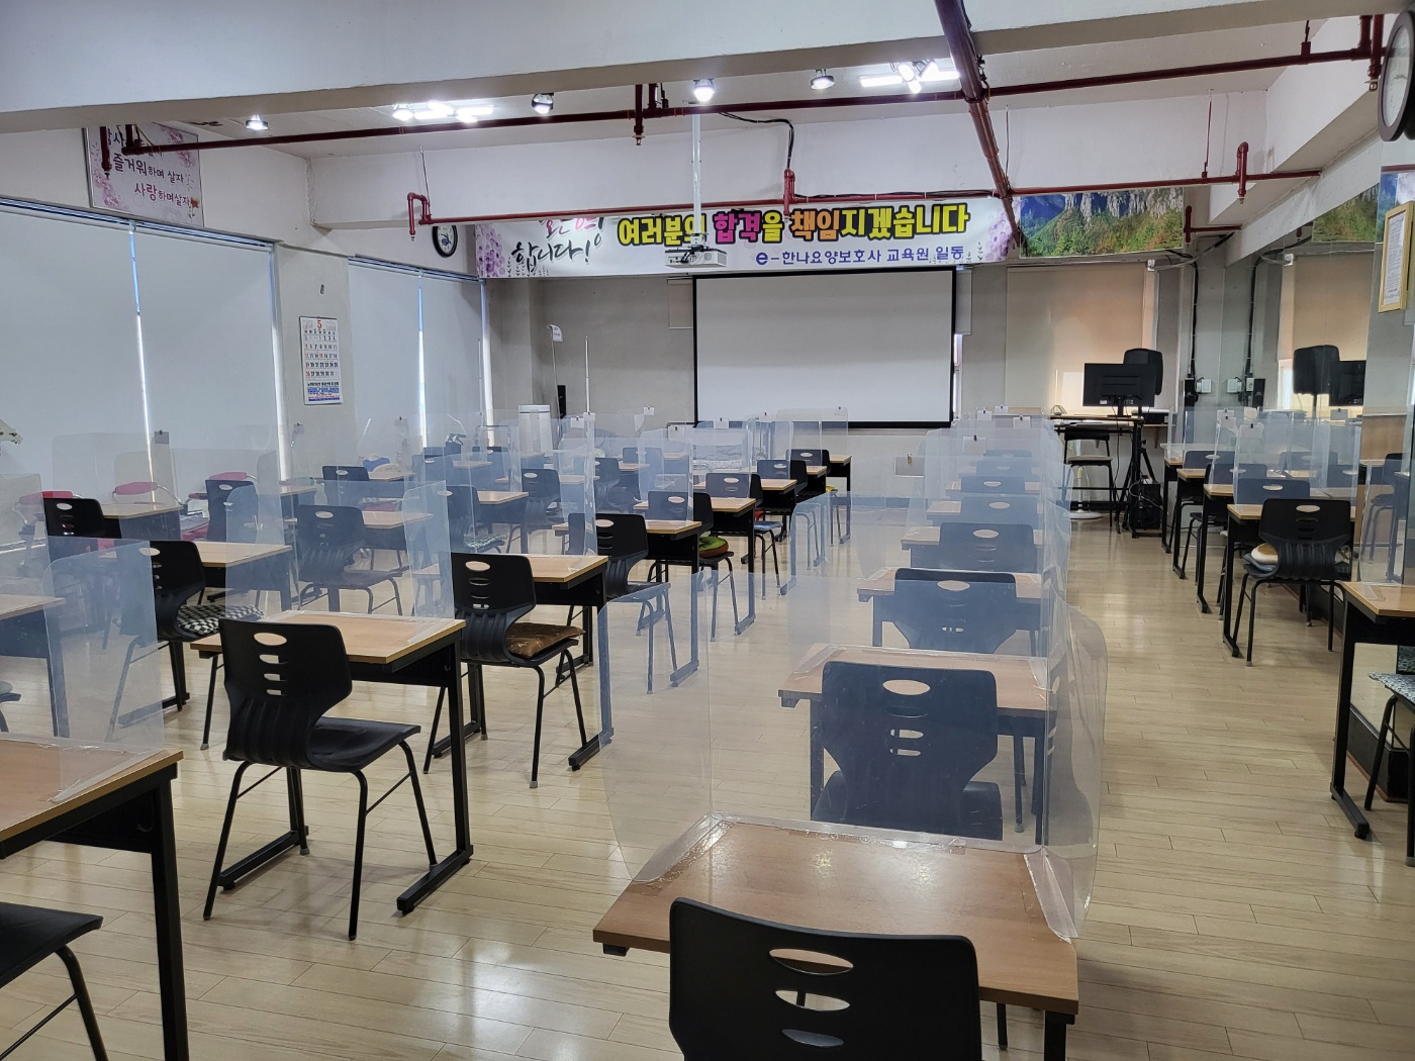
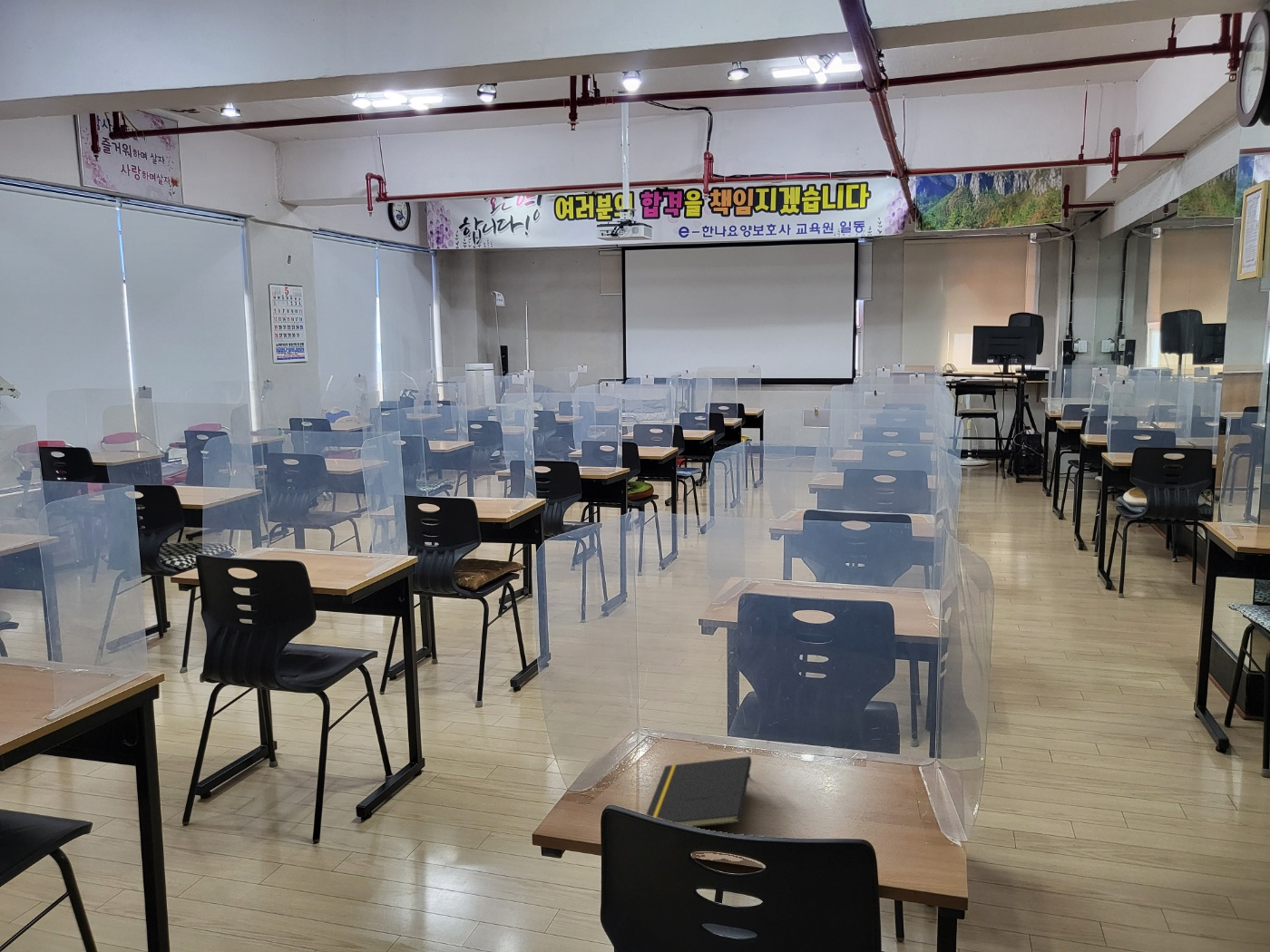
+ notepad (699, 792)
